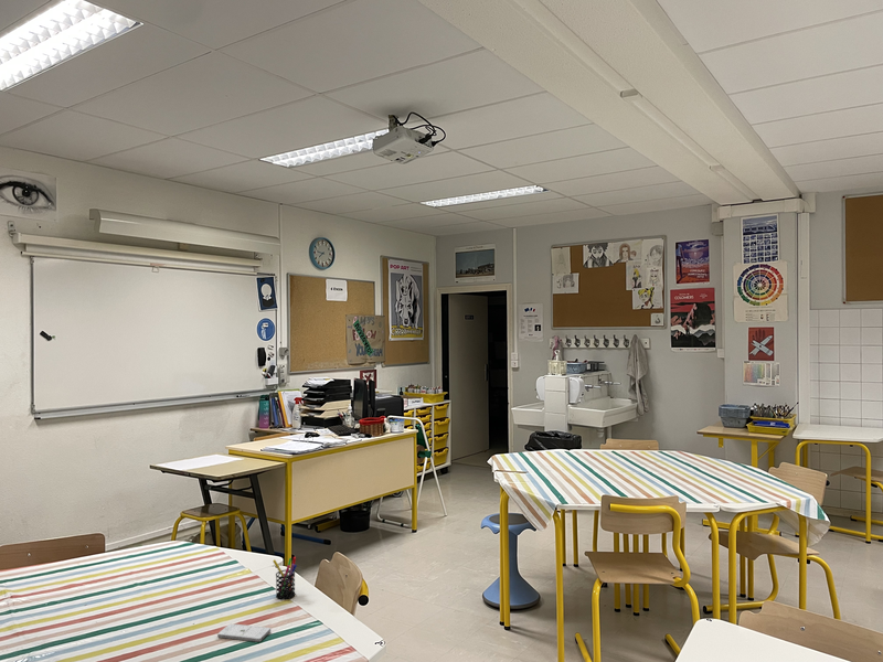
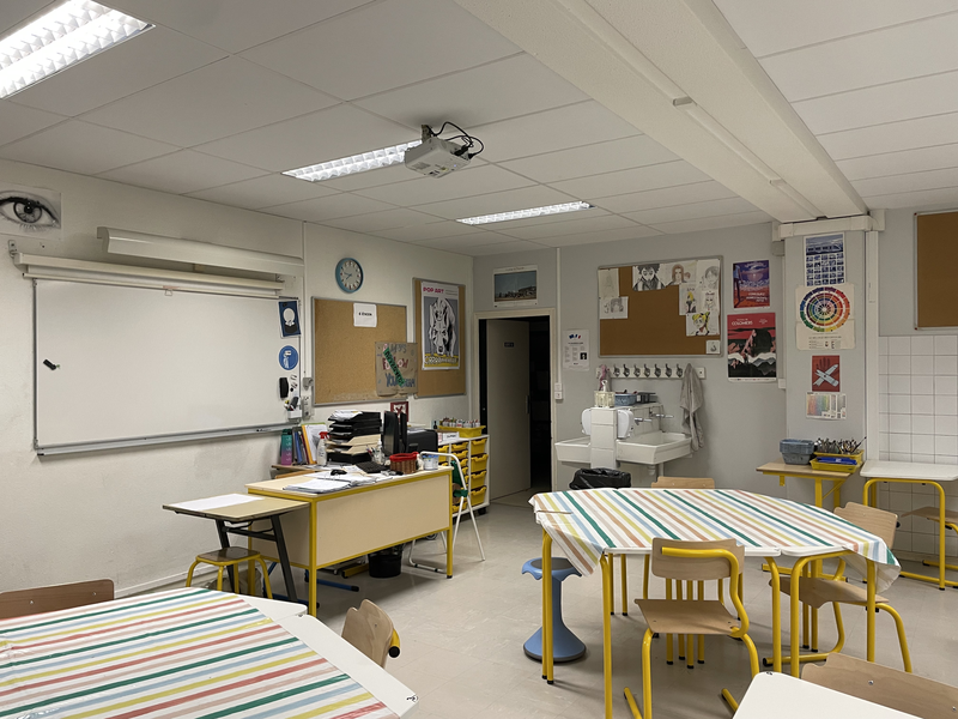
- smartphone (244, 632)
- pen holder (287, 575)
